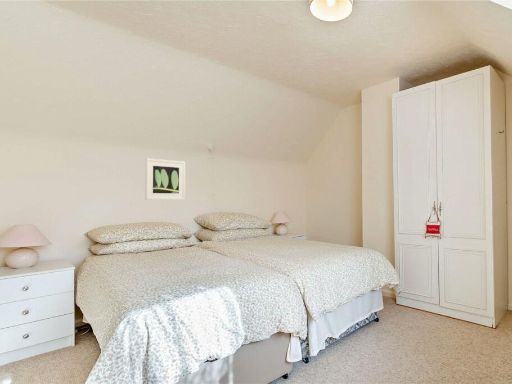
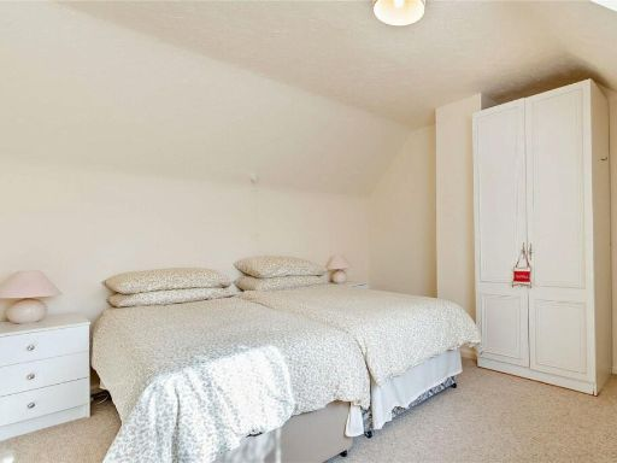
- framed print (166, 180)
